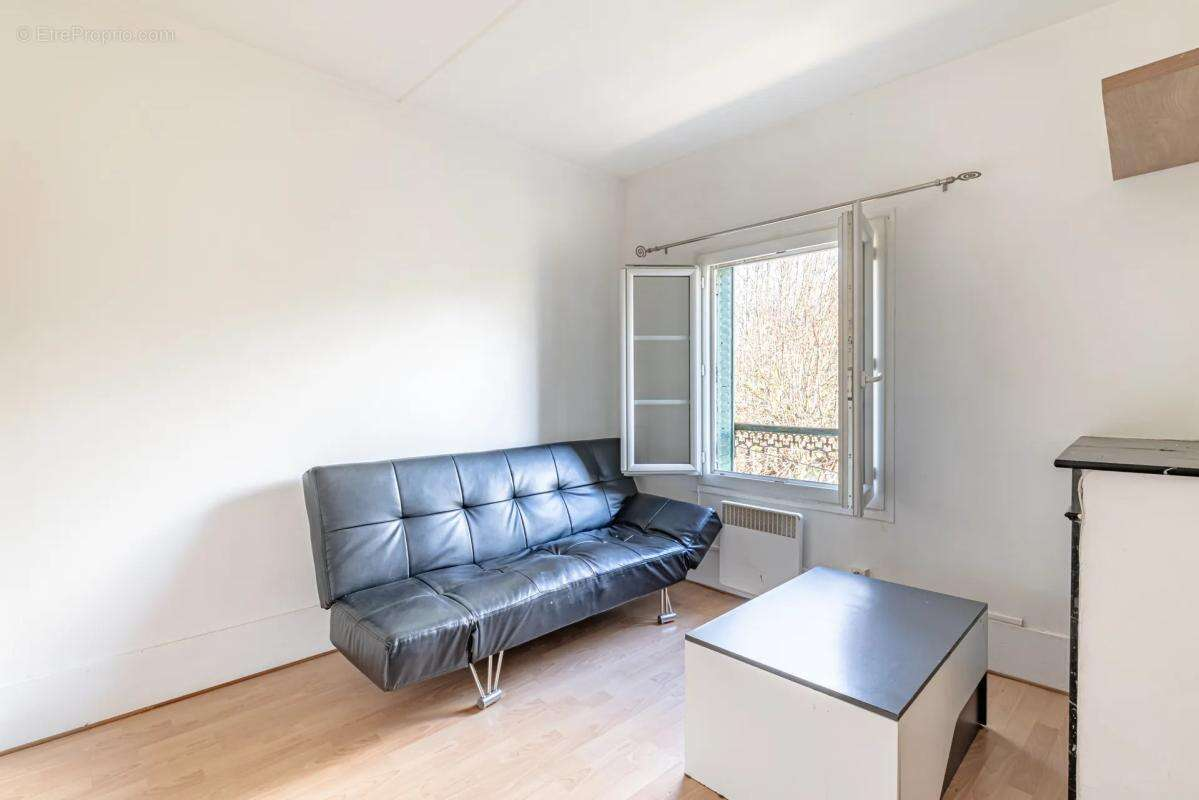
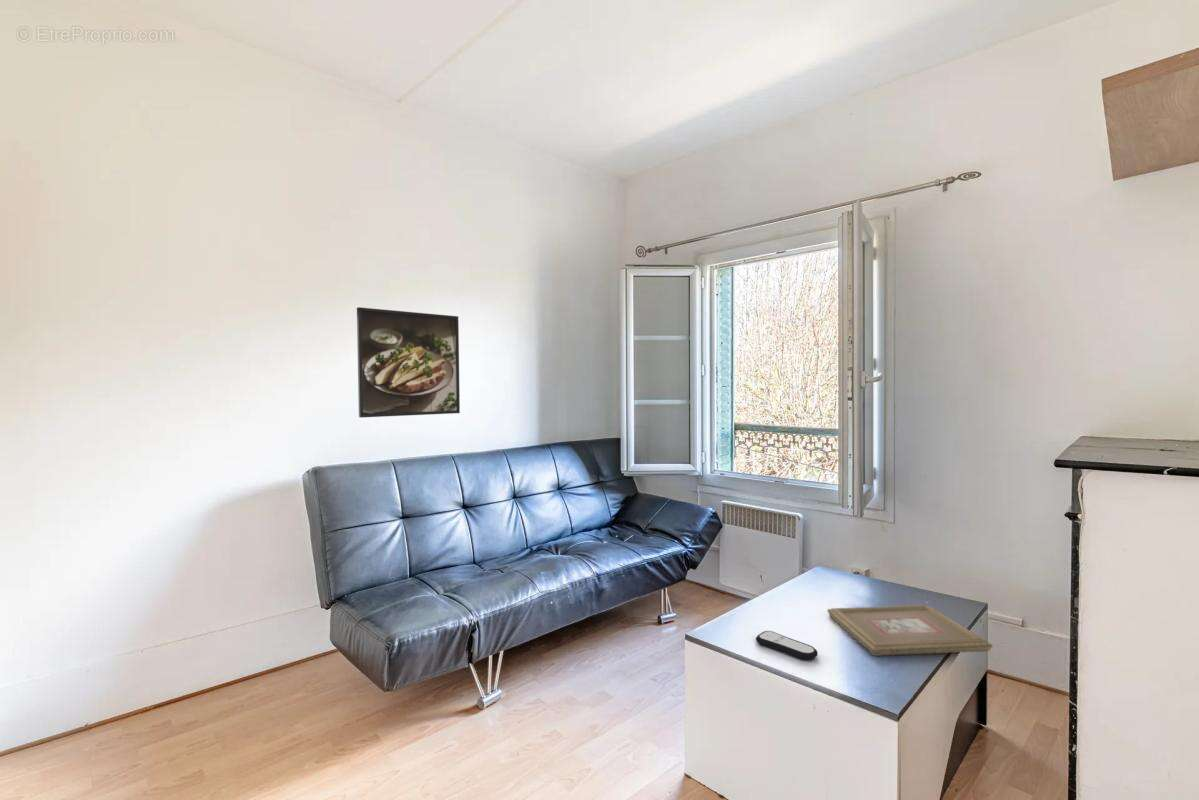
+ picture frame (903, 627)
+ remote control (786, 645)
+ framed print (411, 363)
